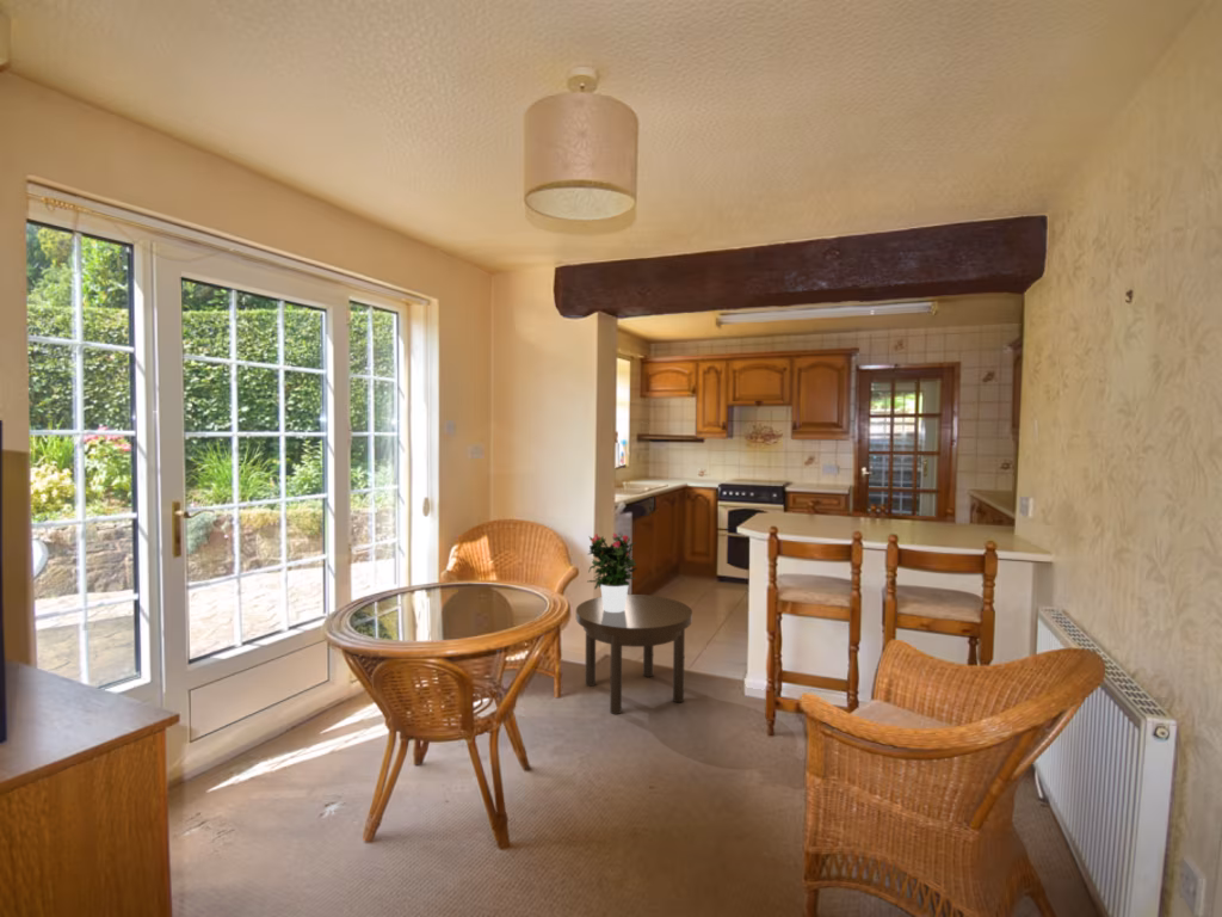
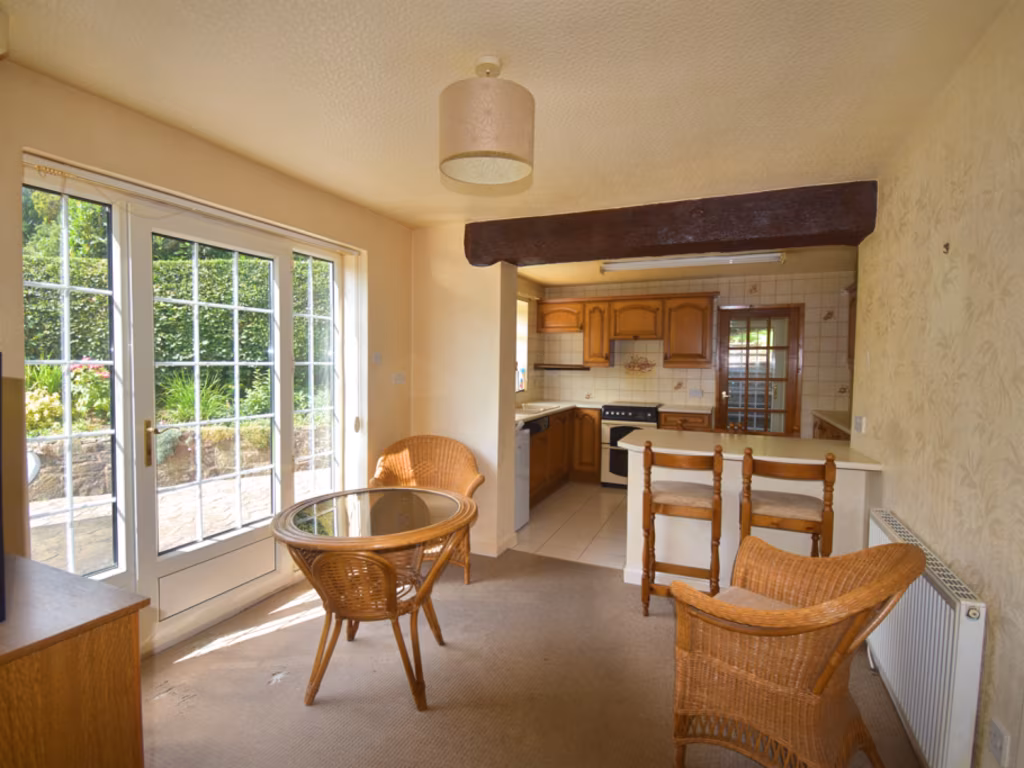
- potted flower (612, 571)
- side table (632, 646)
